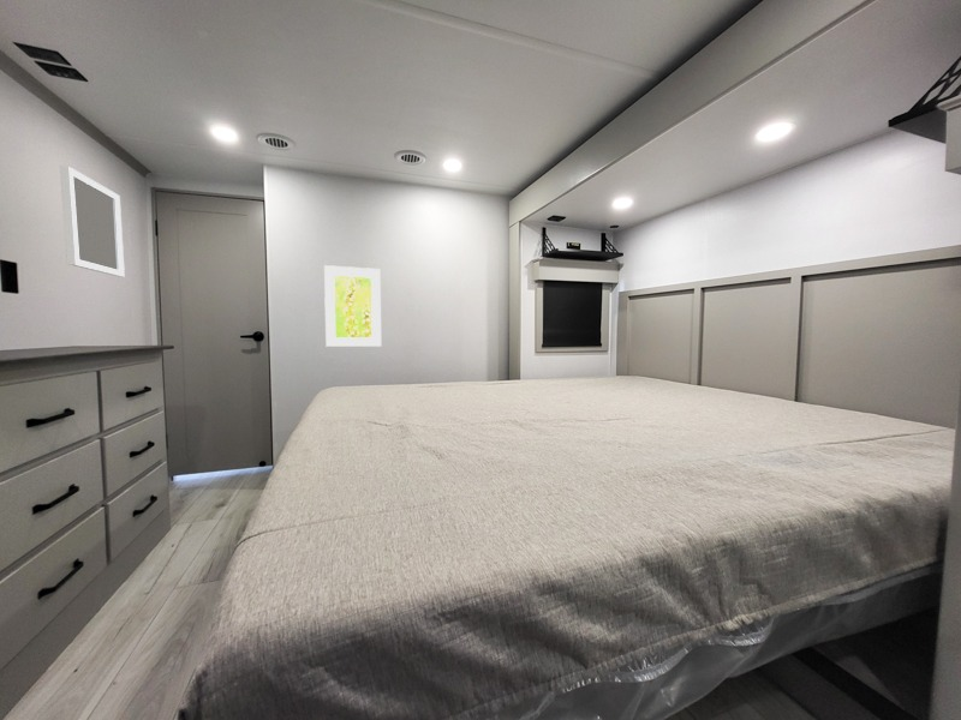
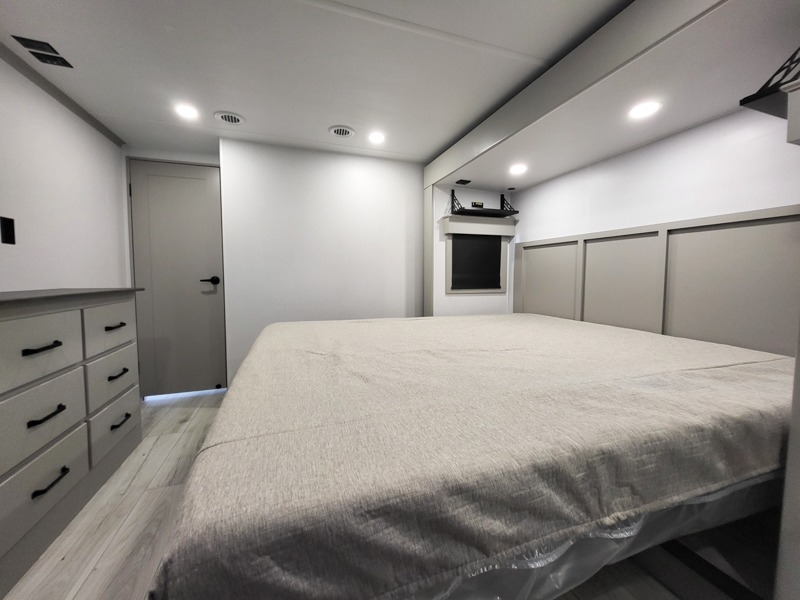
- home mirror (95, 227)
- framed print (353, 307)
